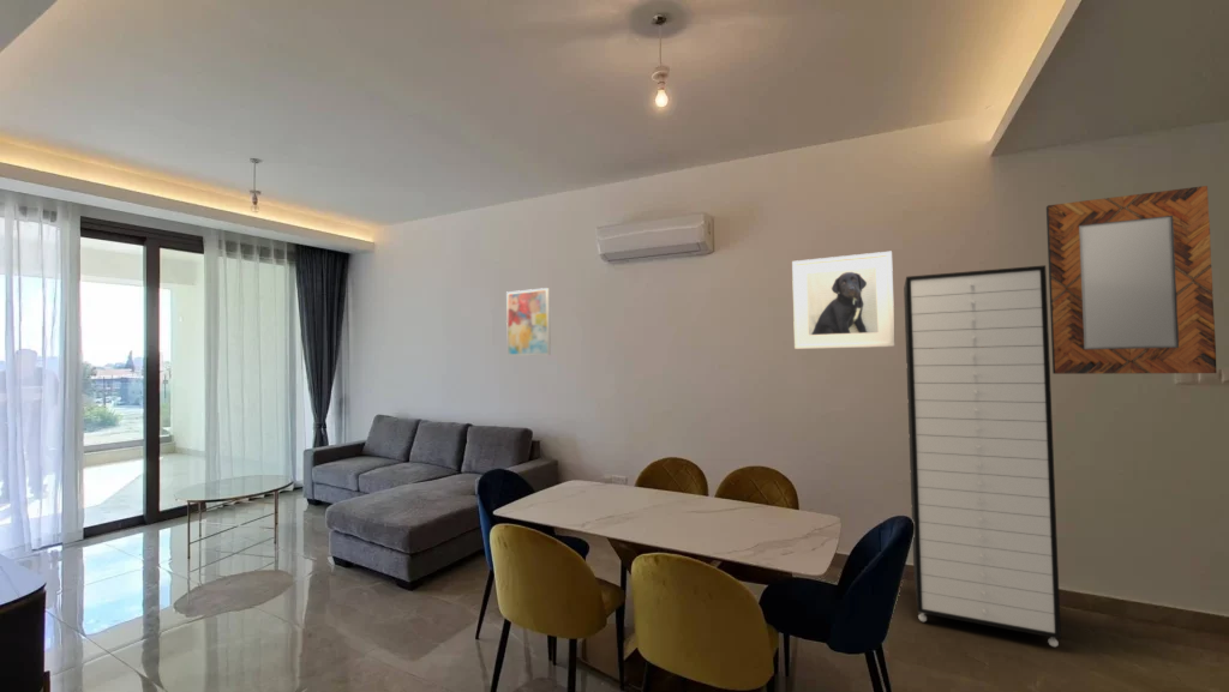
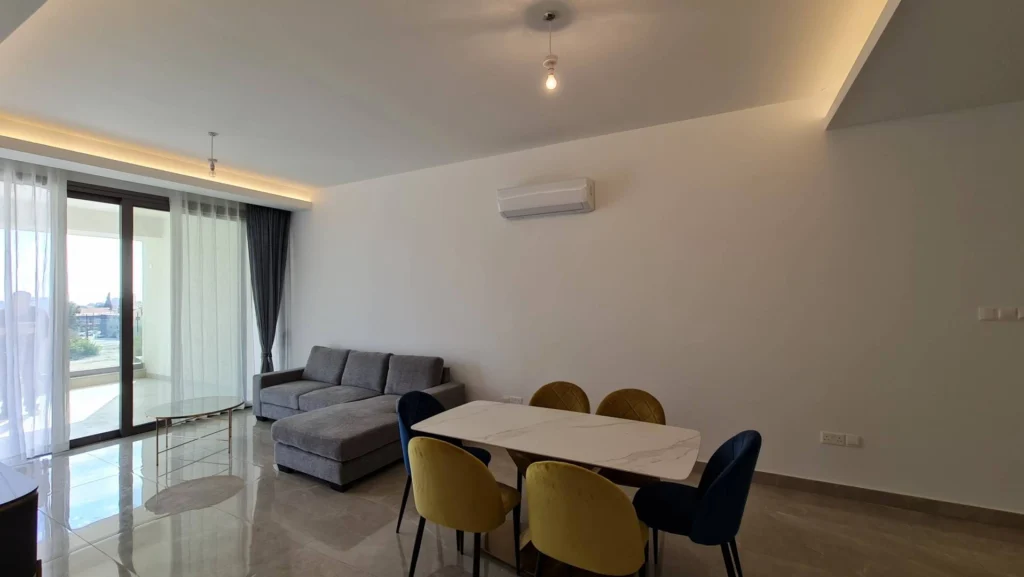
- home mirror (1126, 284)
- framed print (841, 301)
- wall art (527, 323)
- storage cabinet (971, 444)
